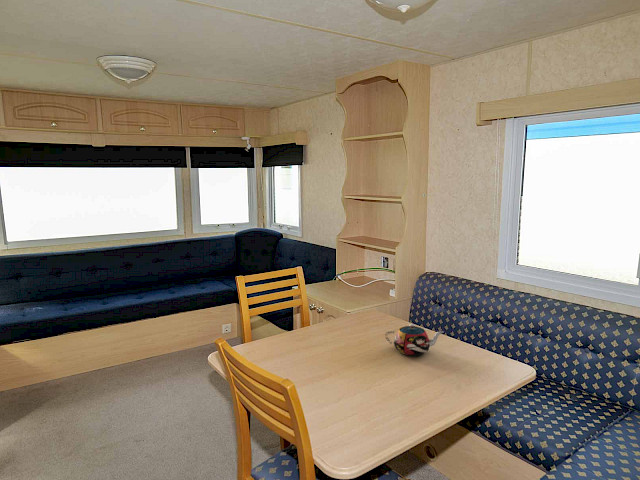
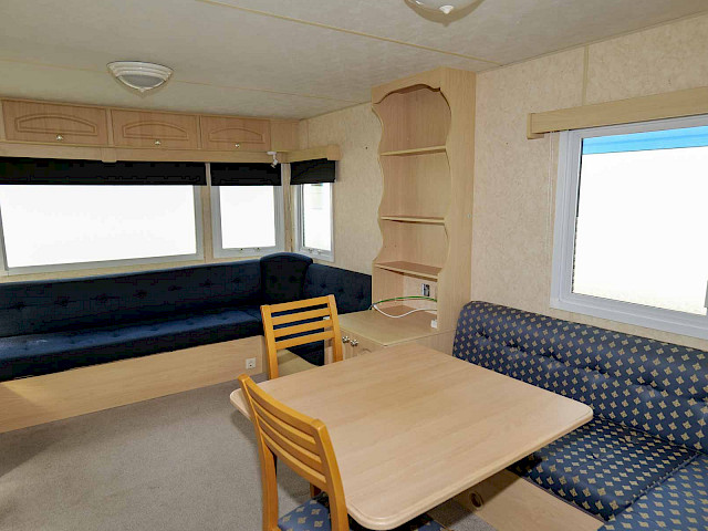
- teapot (413, 338)
